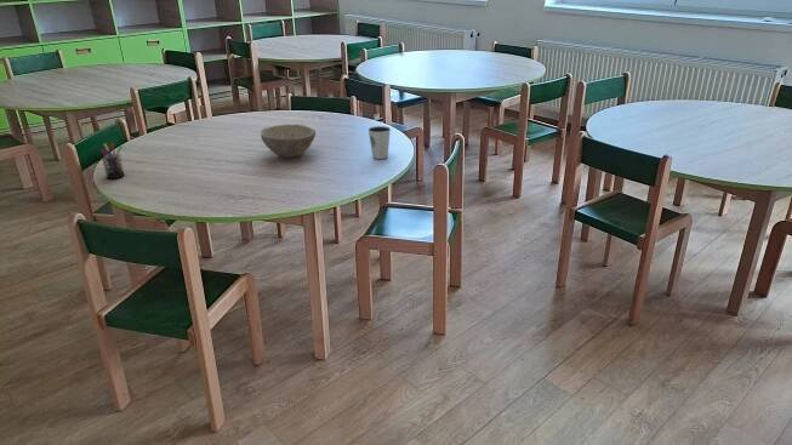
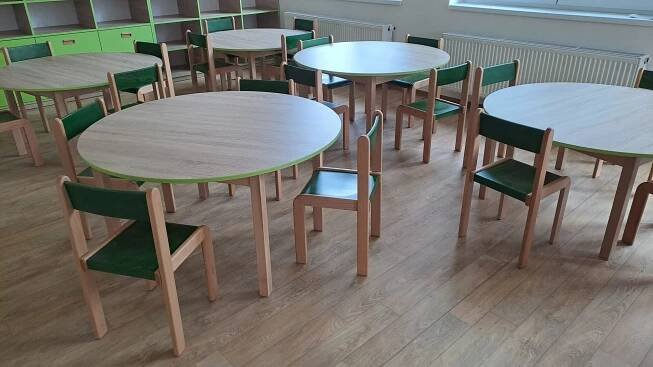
- dixie cup (380, 142)
- bowl (289, 143)
- pen holder (114, 159)
